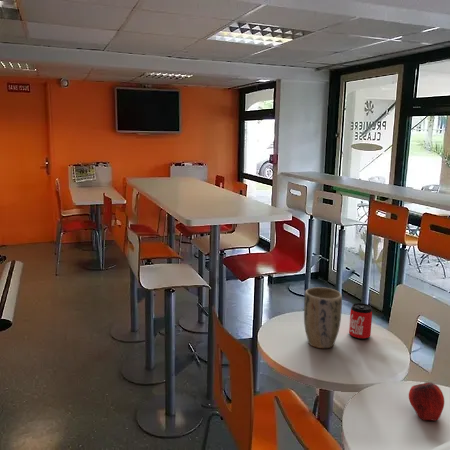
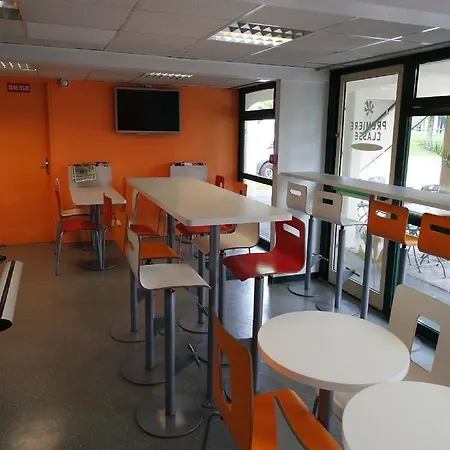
- apple (426, 399)
- plant pot (322, 318)
- can (360, 320)
